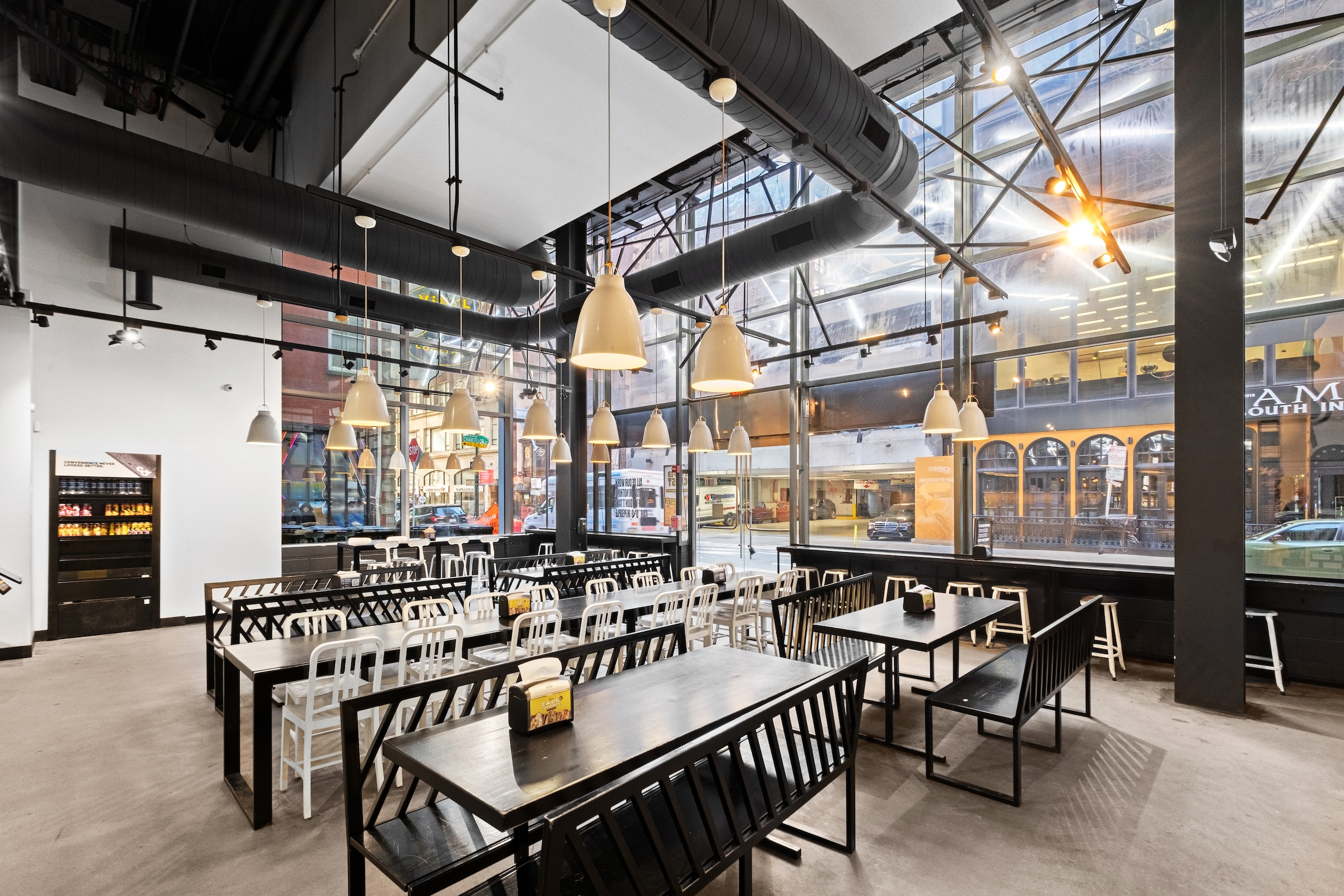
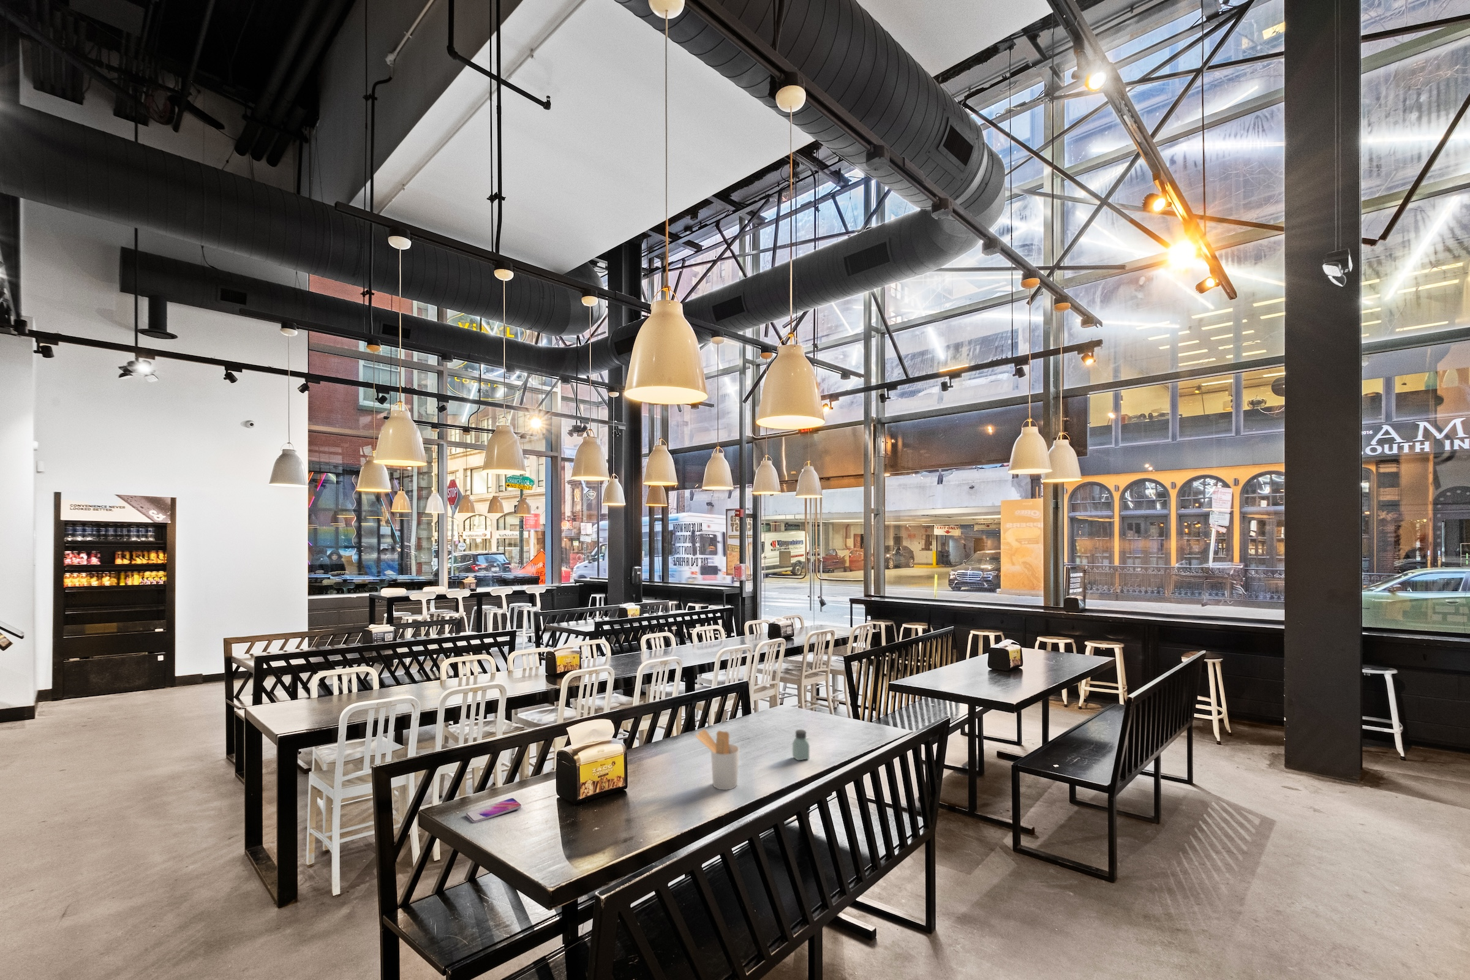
+ smartphone (493, 809)
+ saltshaker (801, 744)
+ utensil holder (718, 757)
